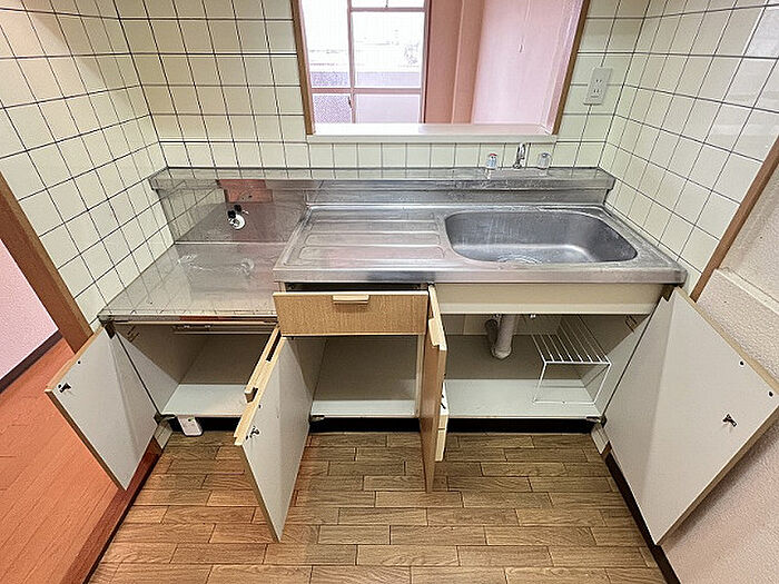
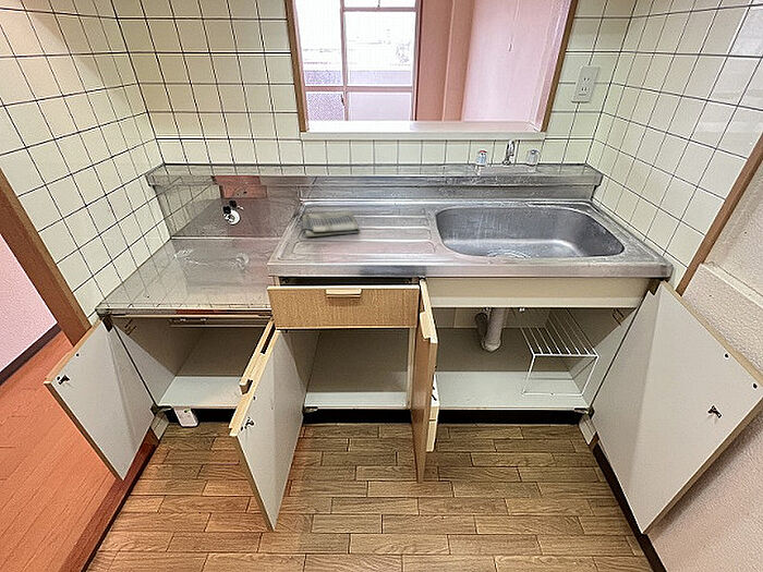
+ dish towel (329, 221)
